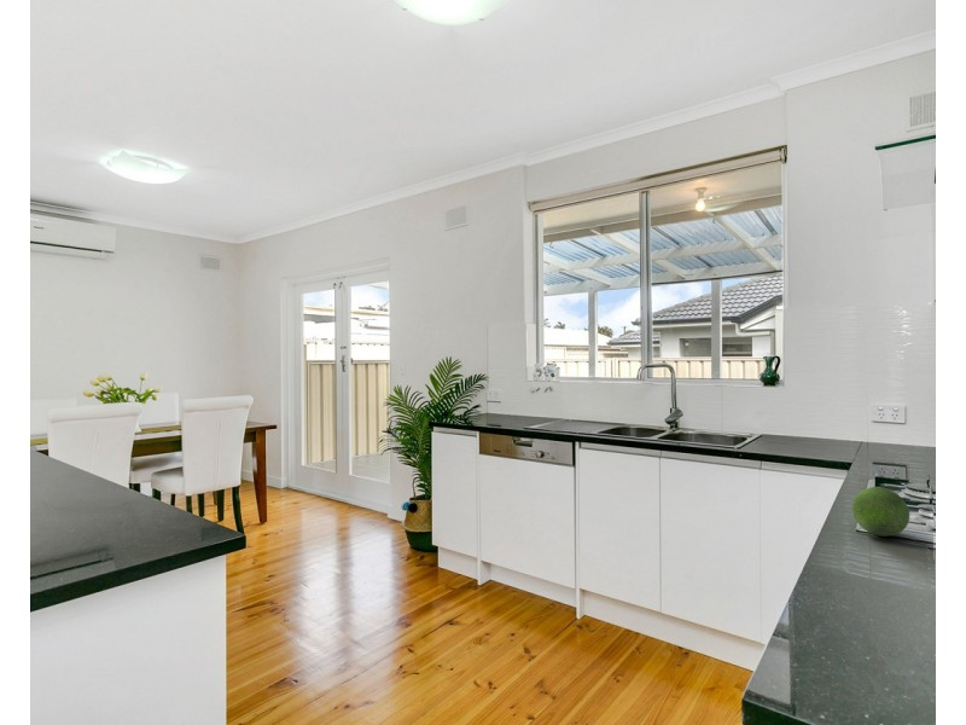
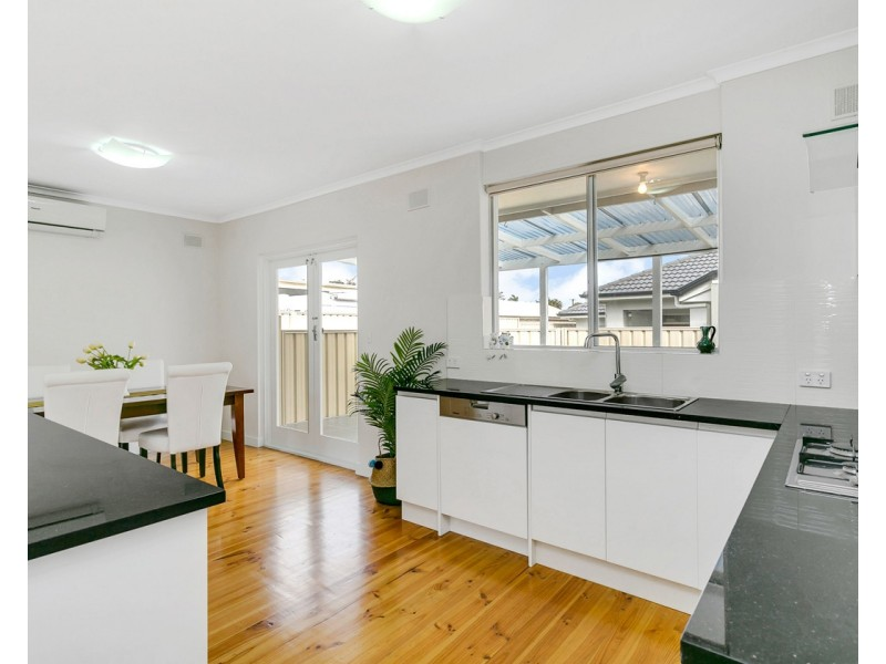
- fruit (881, 510)
